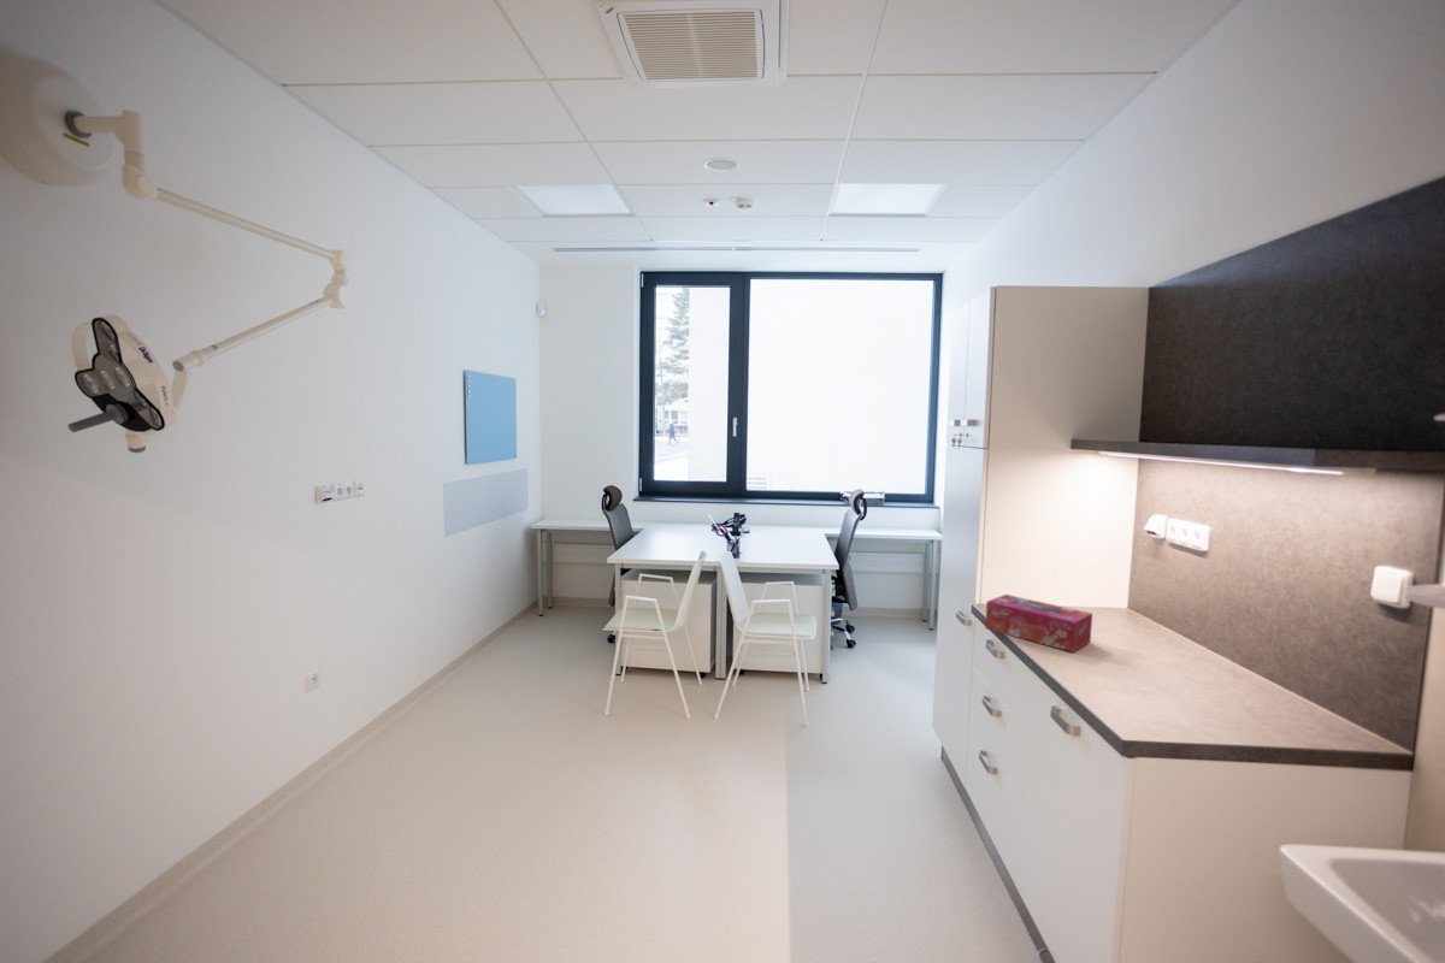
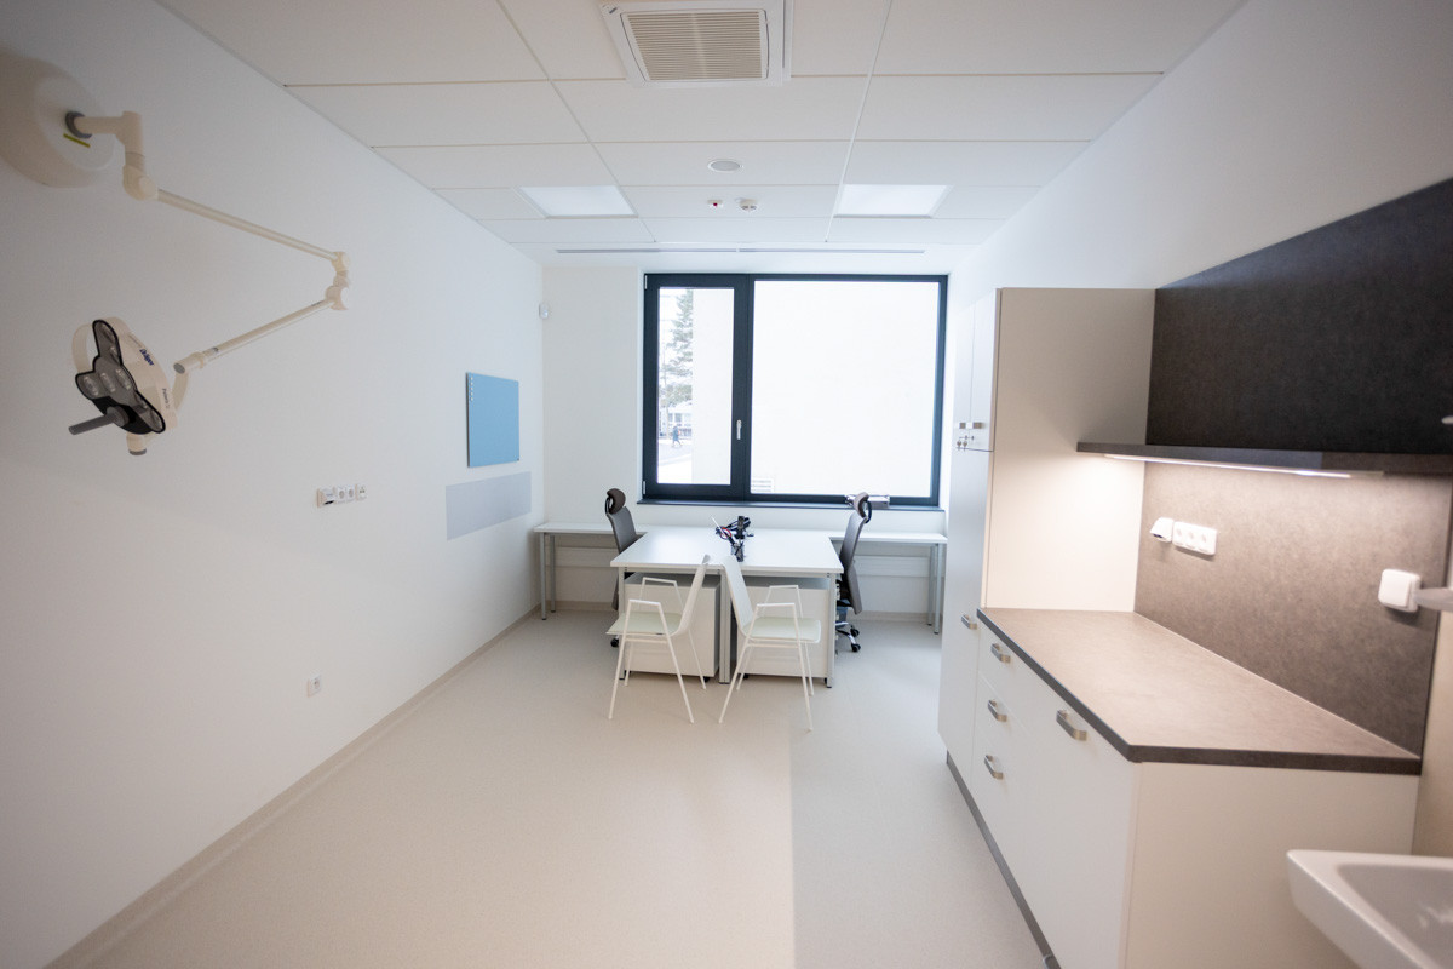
- tissue box (1037, 621)
